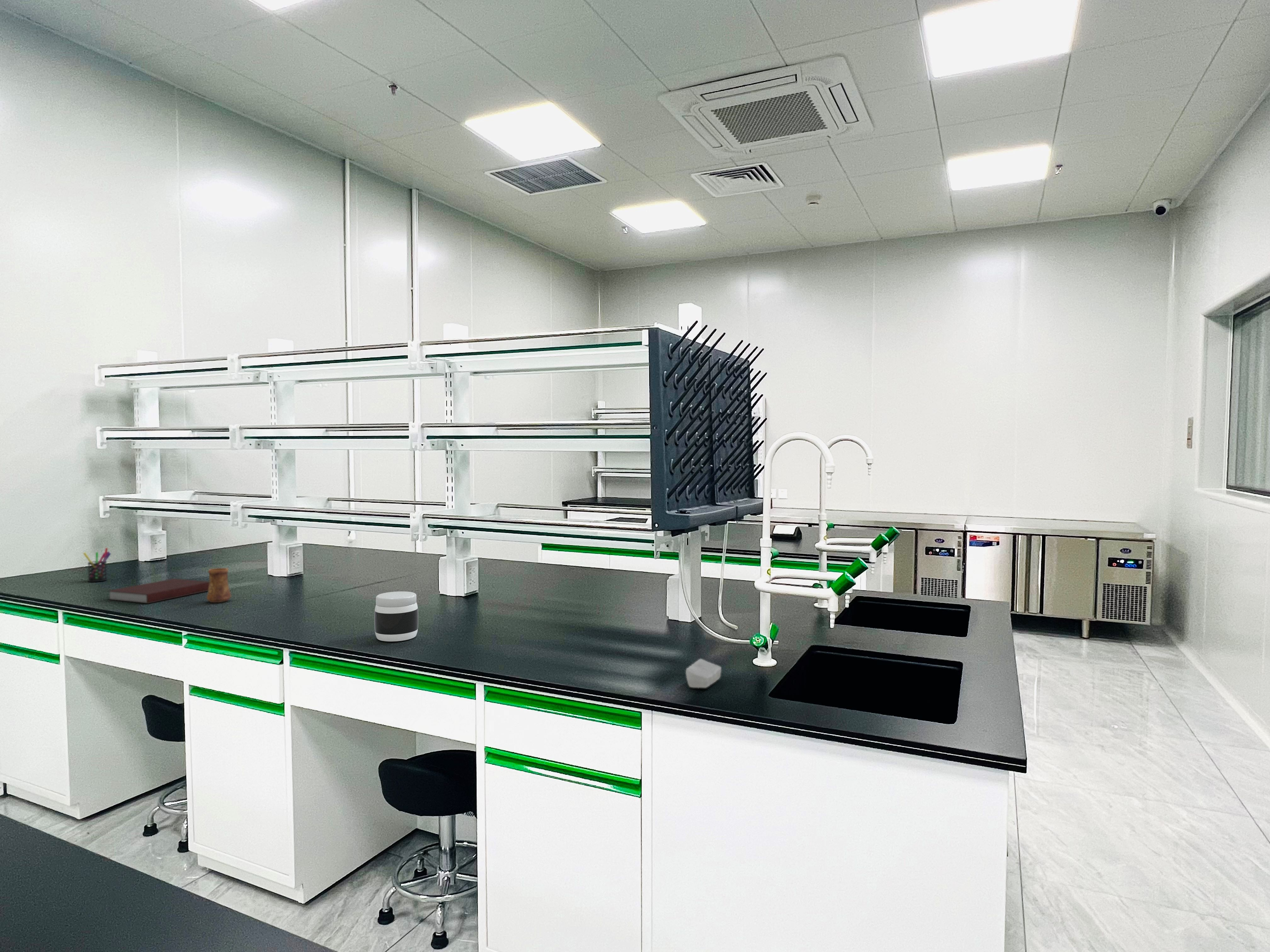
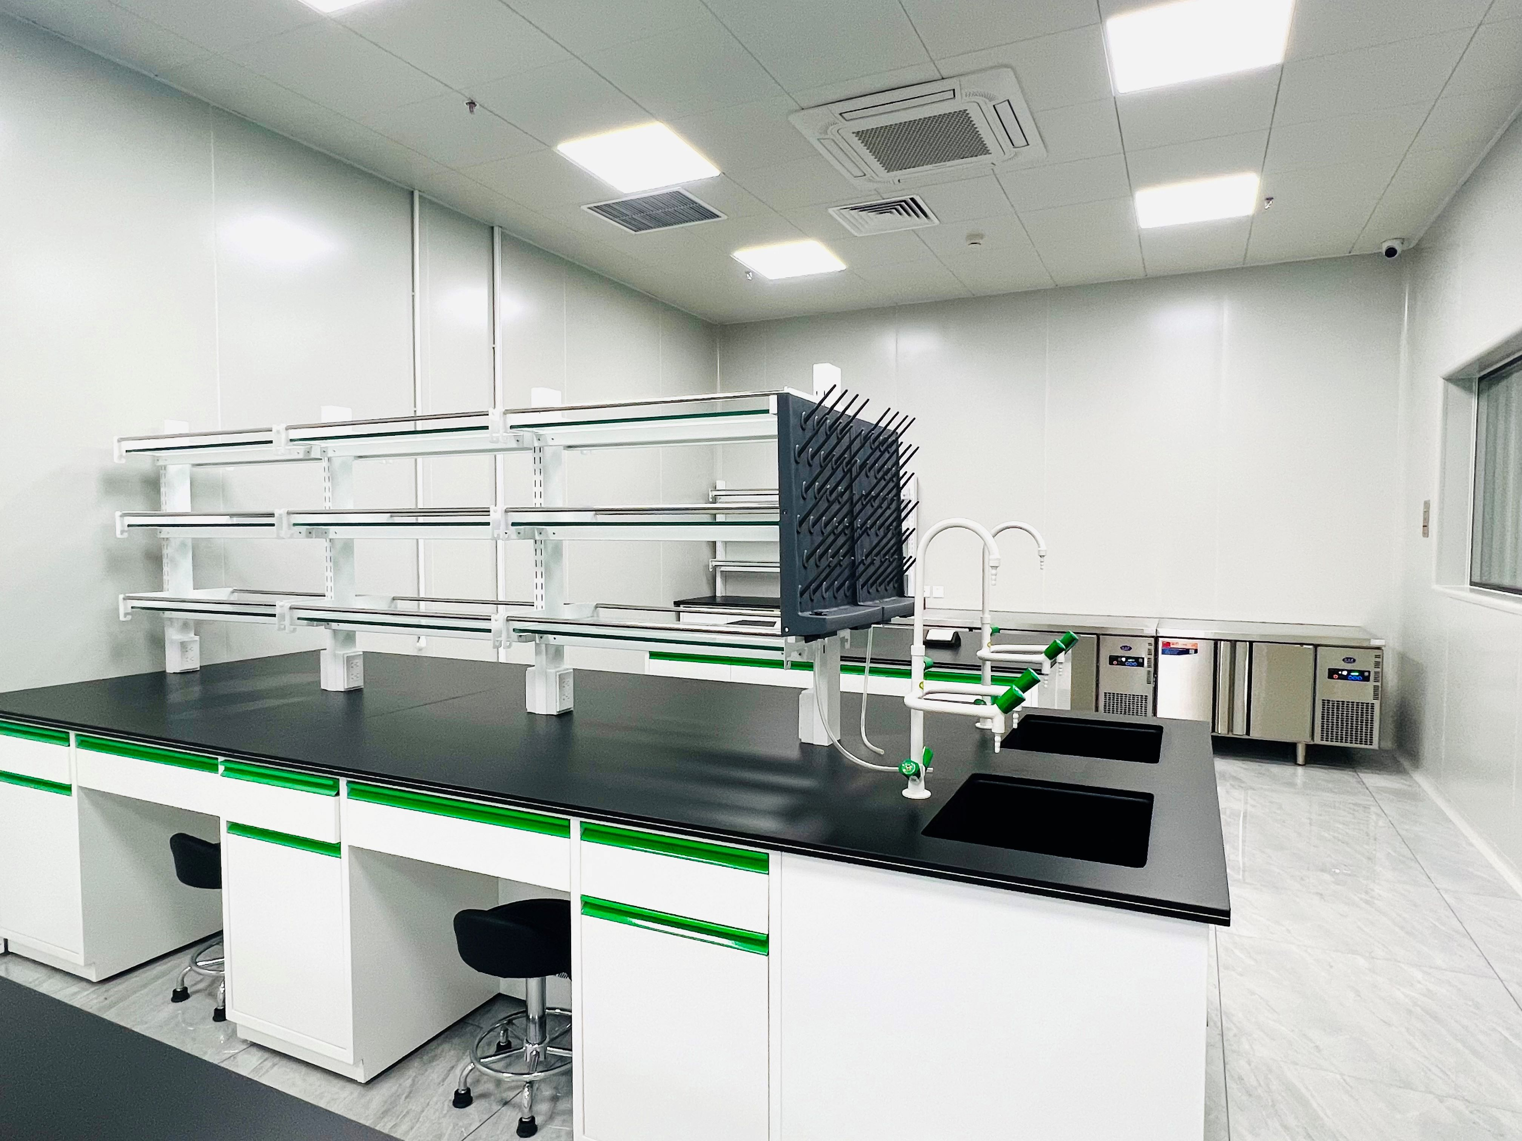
- soap bar (702, 673)
- notebook (162, 590)
- jar (396, 616)
- cup (219, 585)
- pen holder (98, 564)
